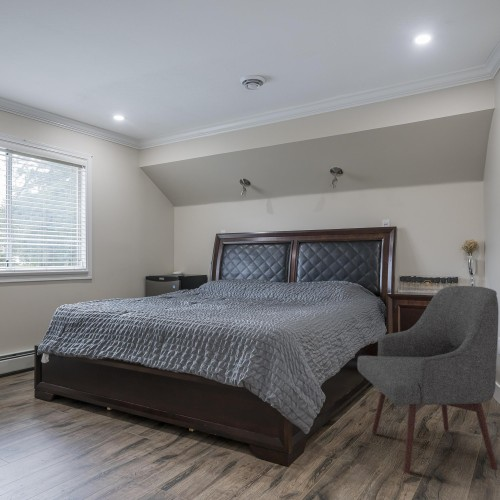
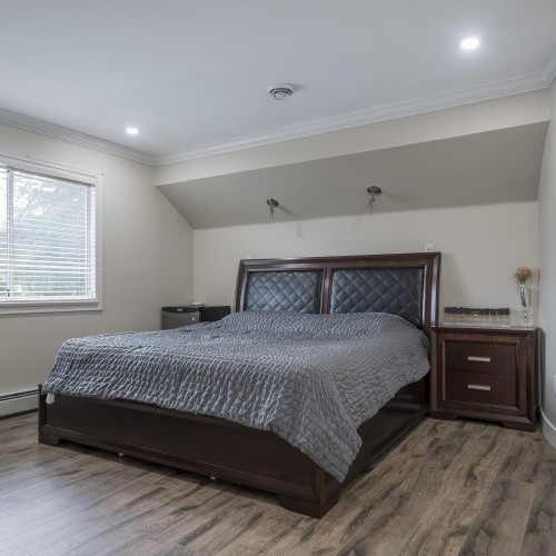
- chair (428, 368)
